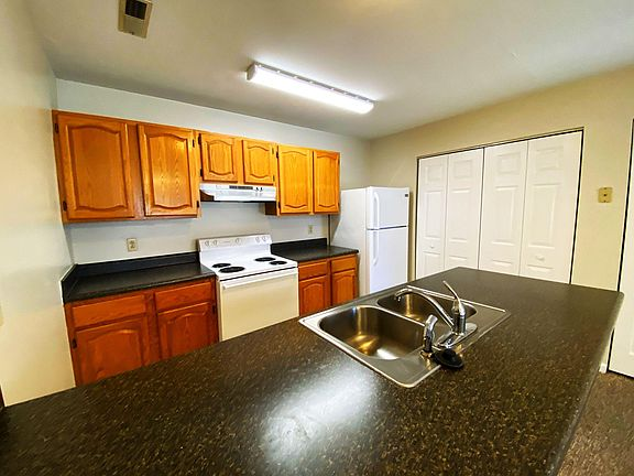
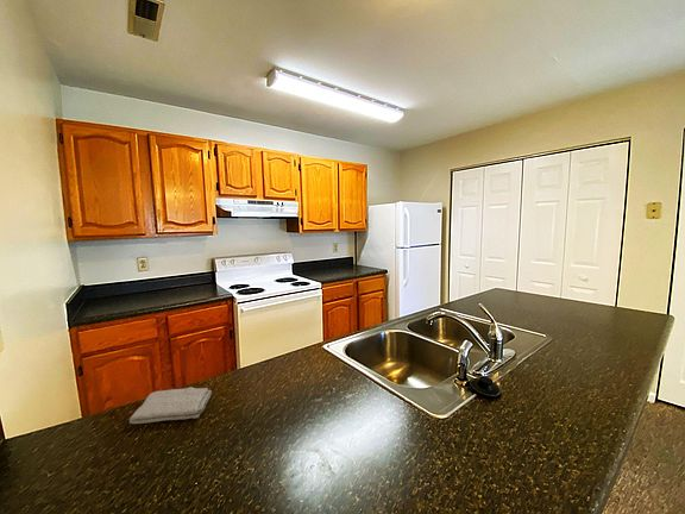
+ washcloth (174, 403)
